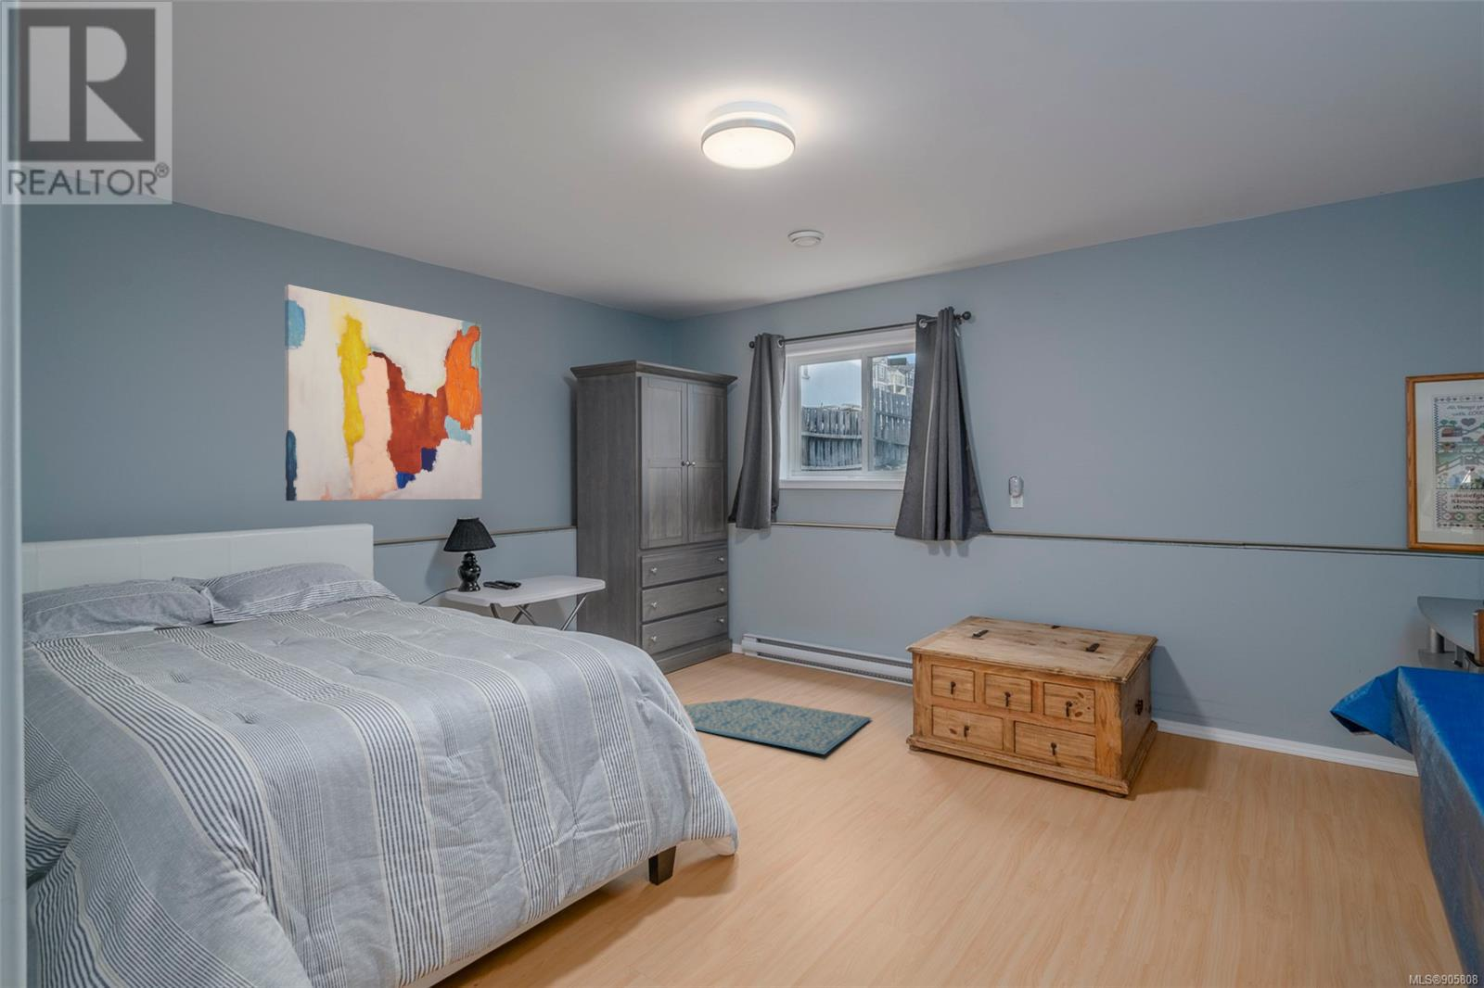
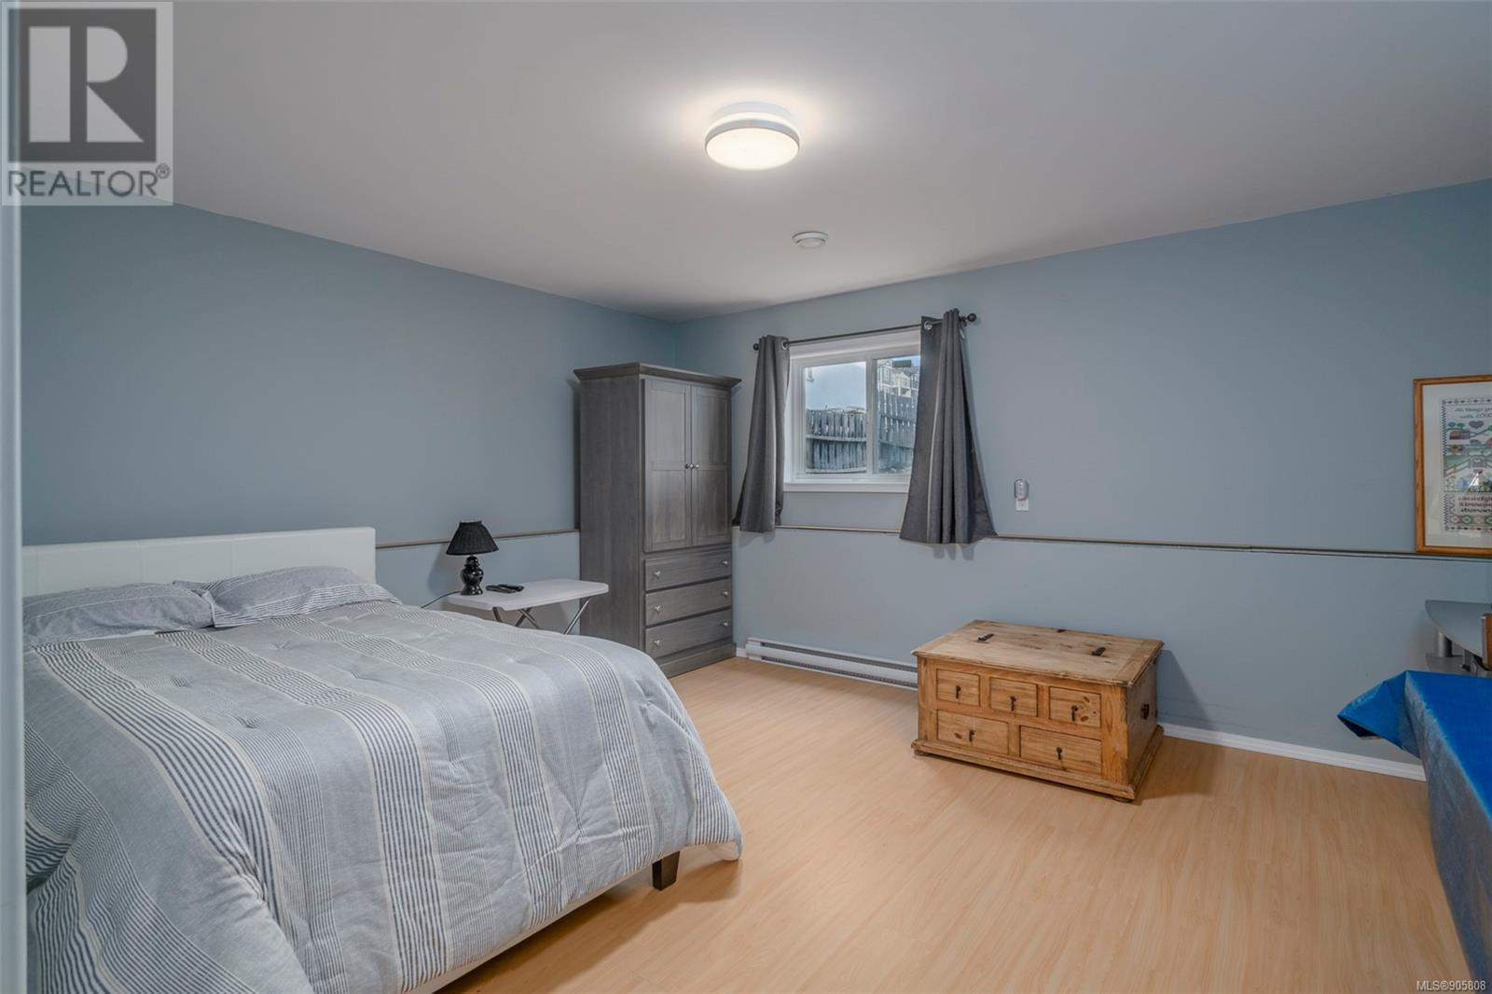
- rug (741, 716)
- wall art (393, 404)
